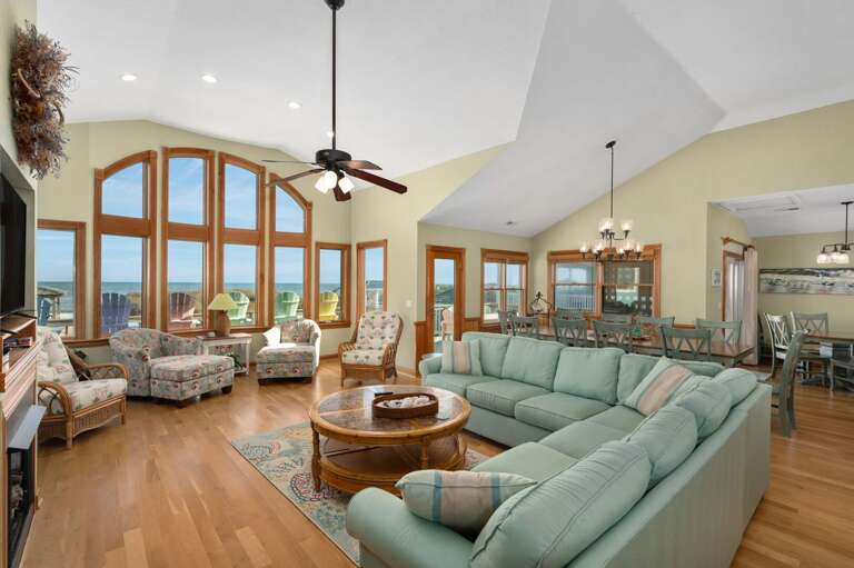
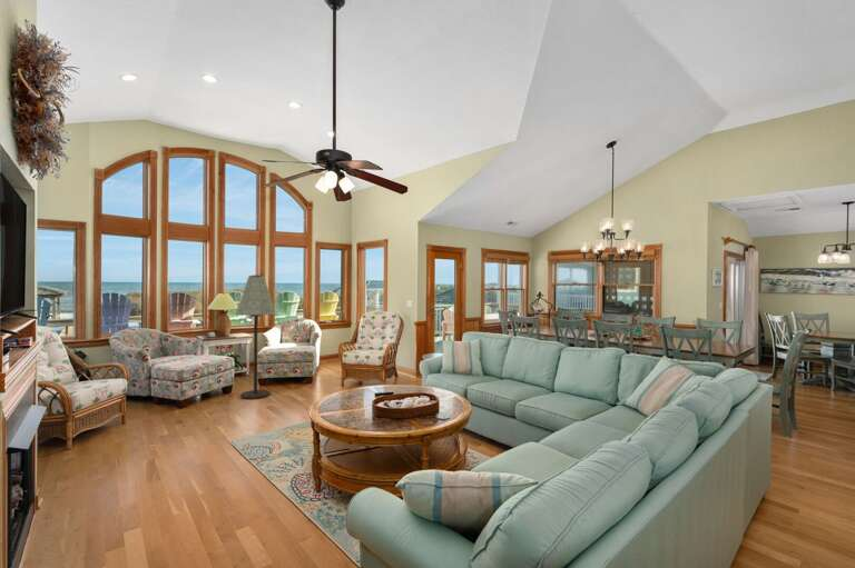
+ floor lamp (255, 335)
